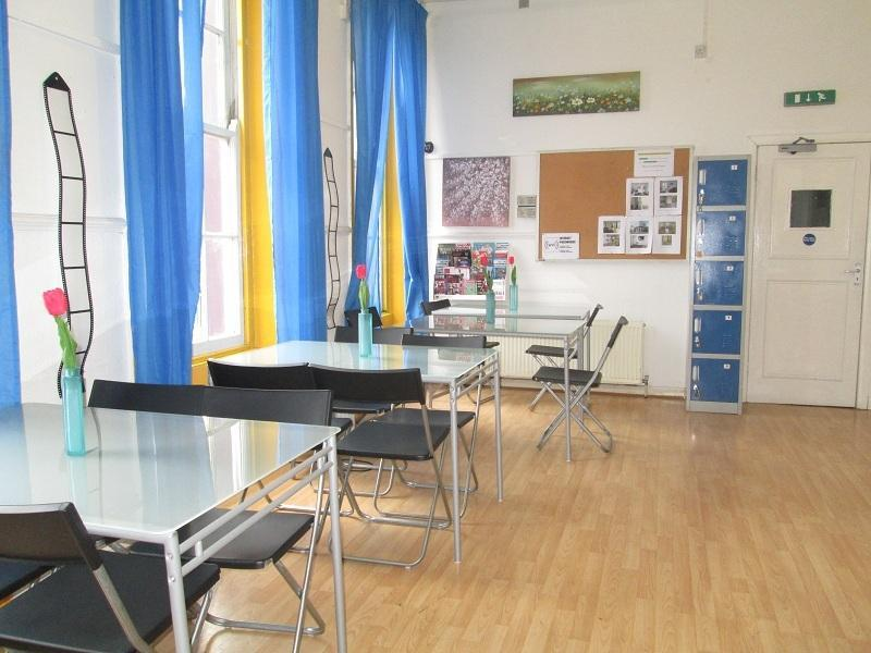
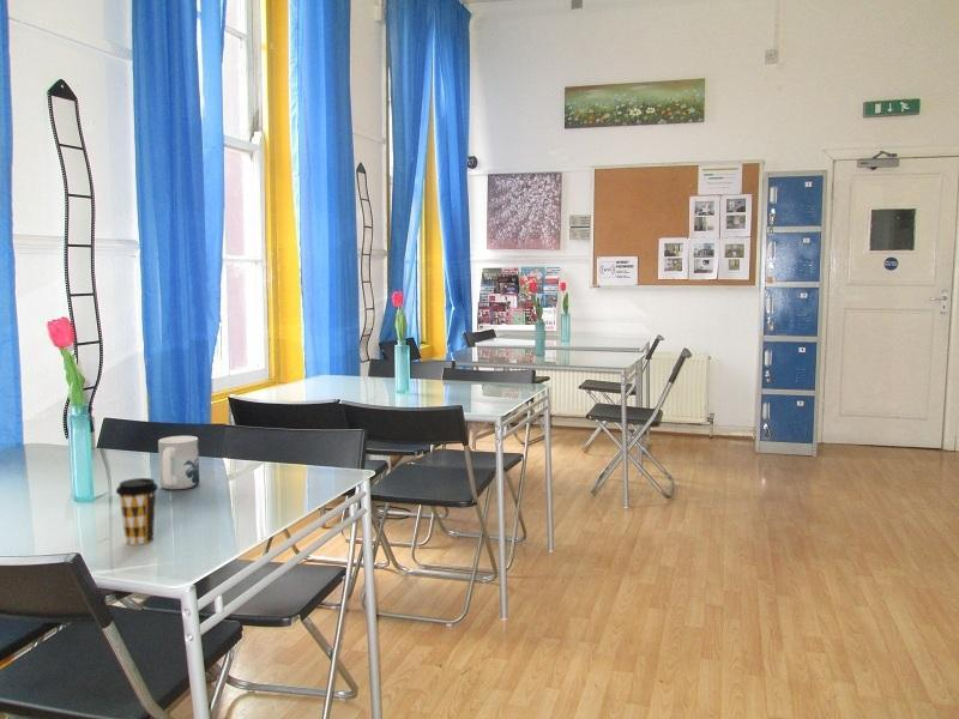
+ coffee cup (138, 510)
+ mug (179, 463)
